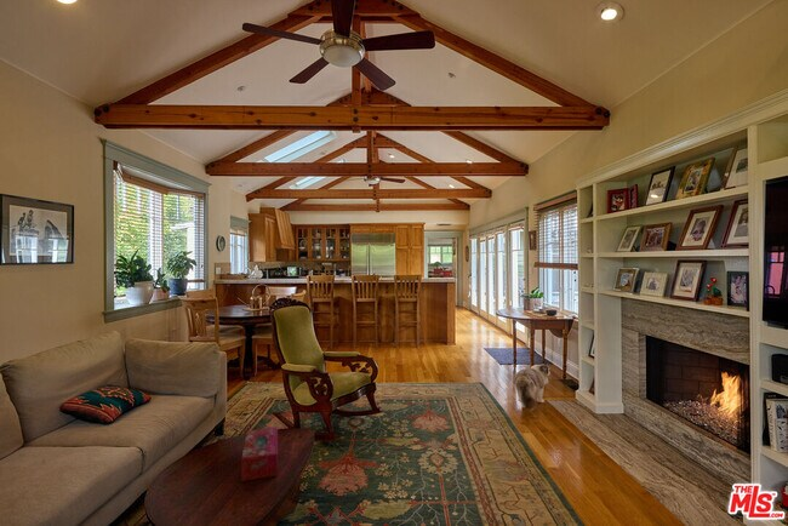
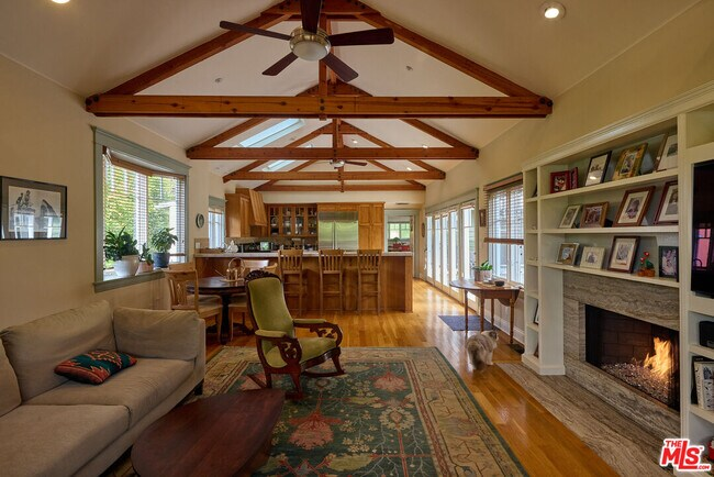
- tissue box (261, 451)
